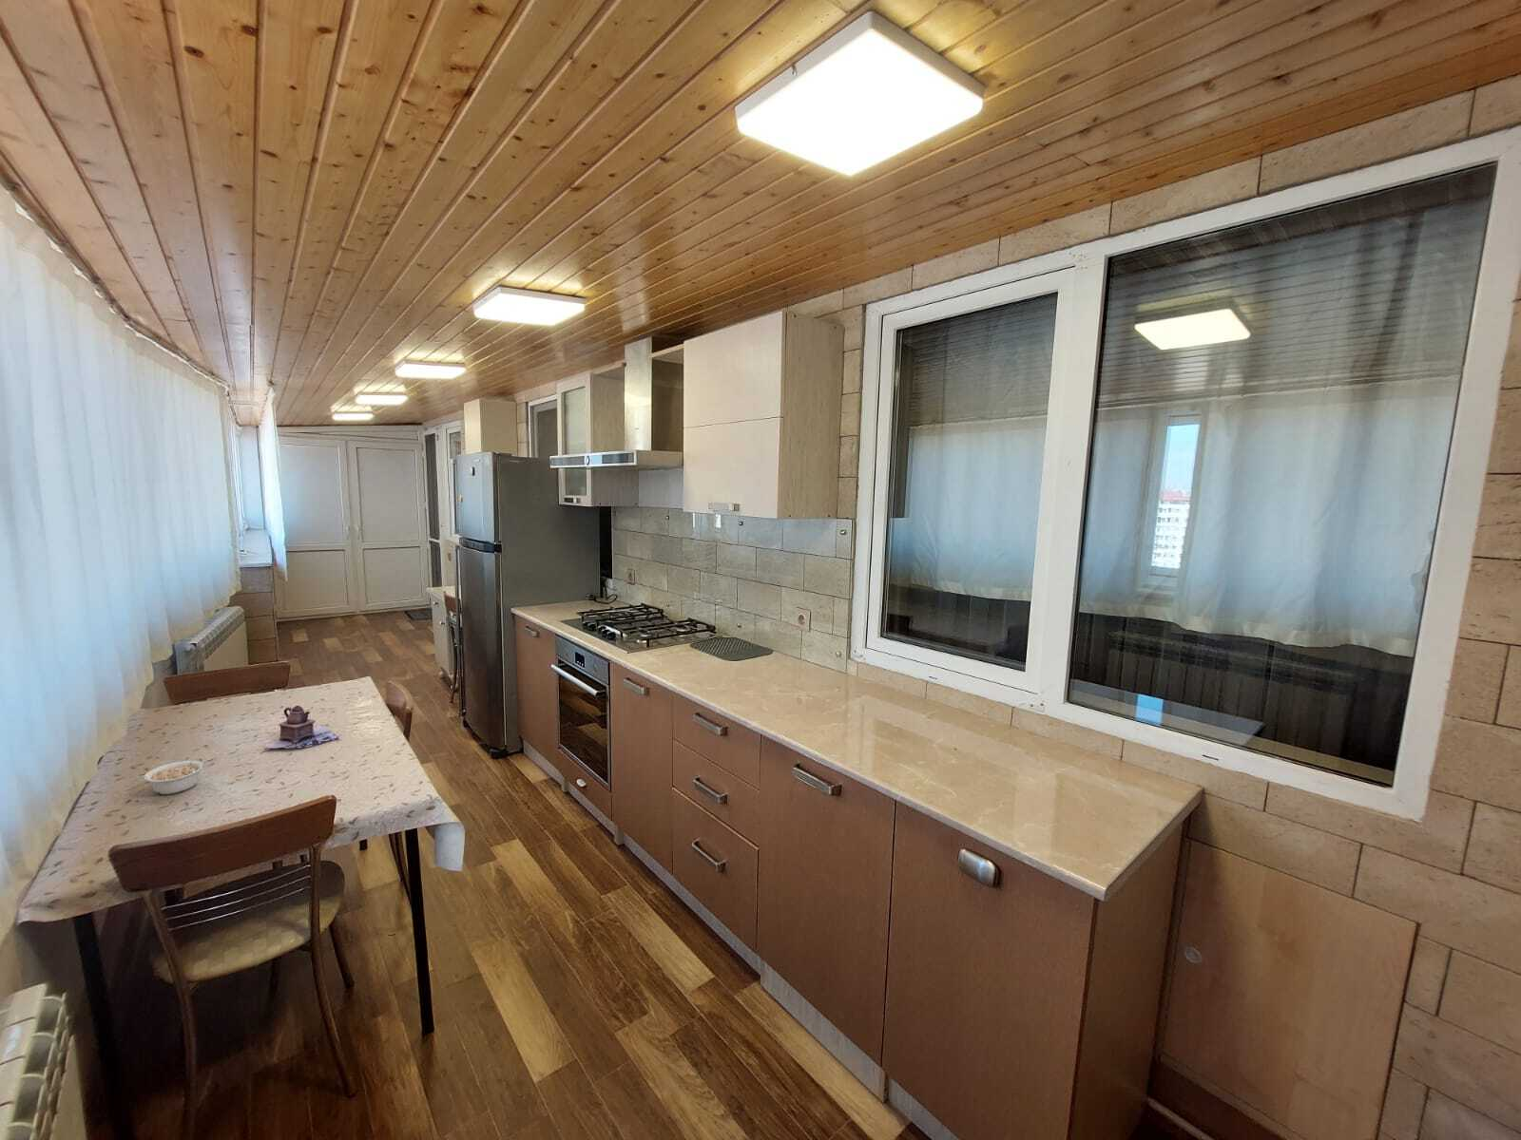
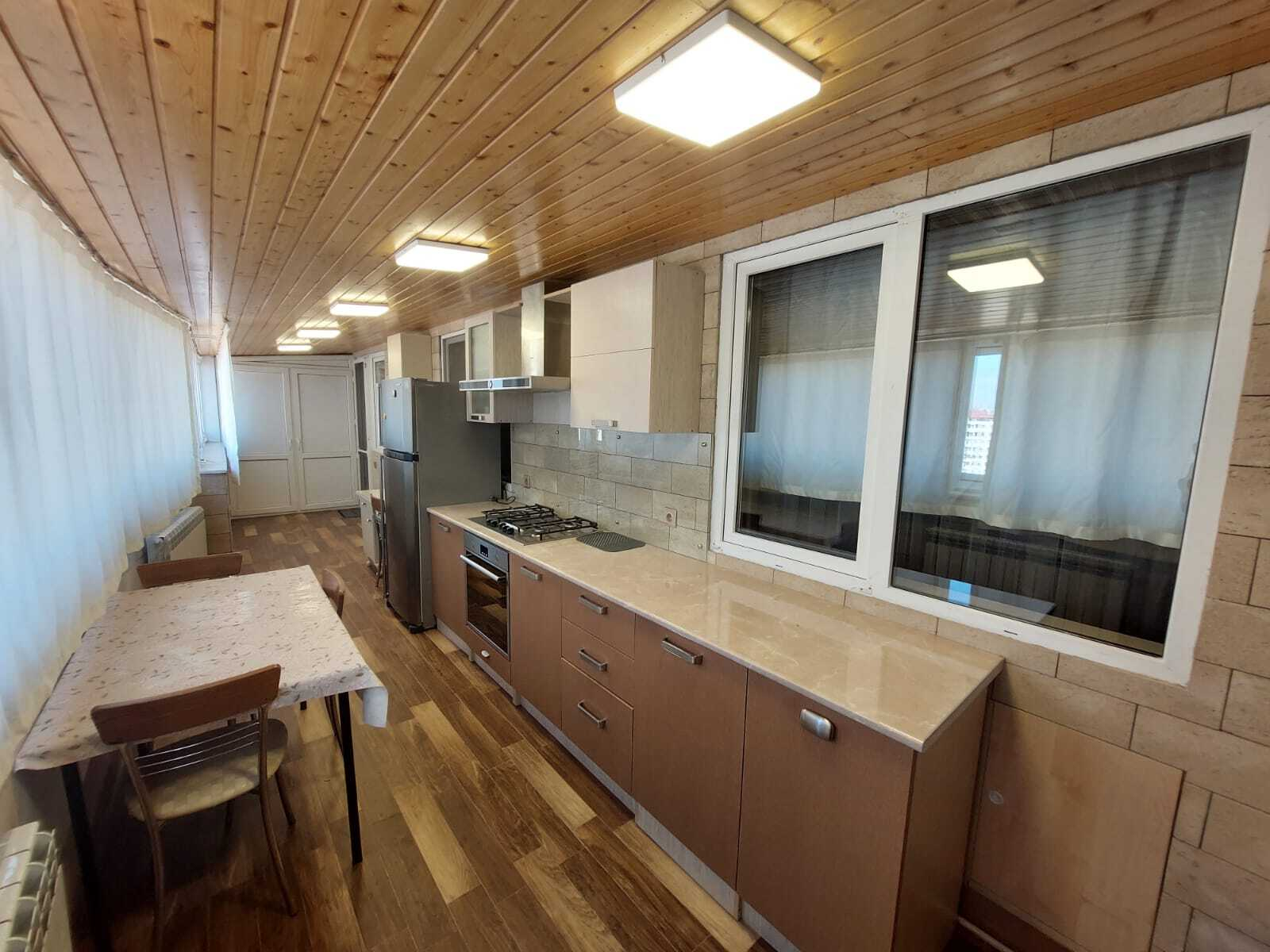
- legume (175, 776)
- teapot (298, 723)
